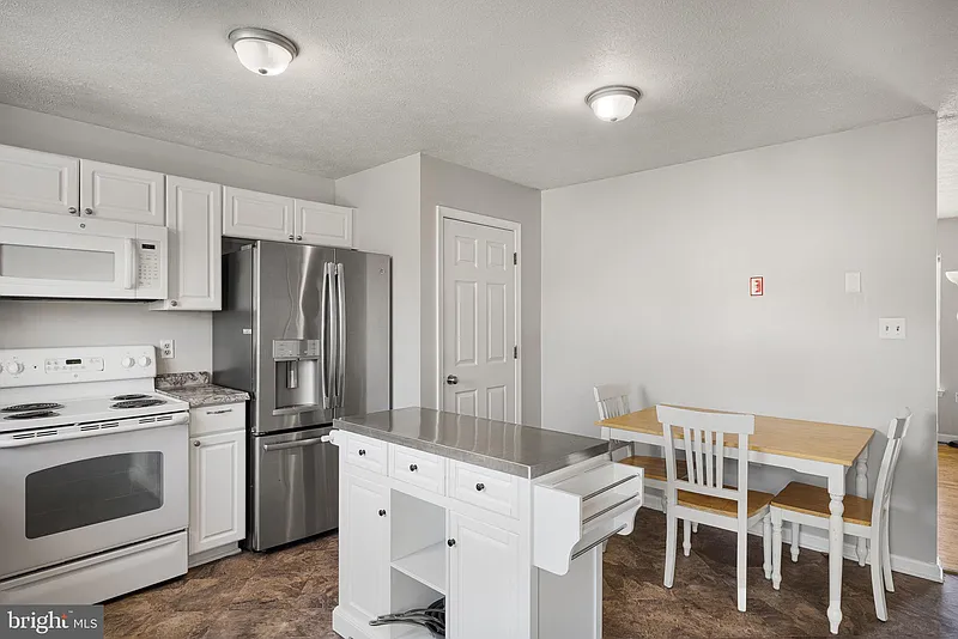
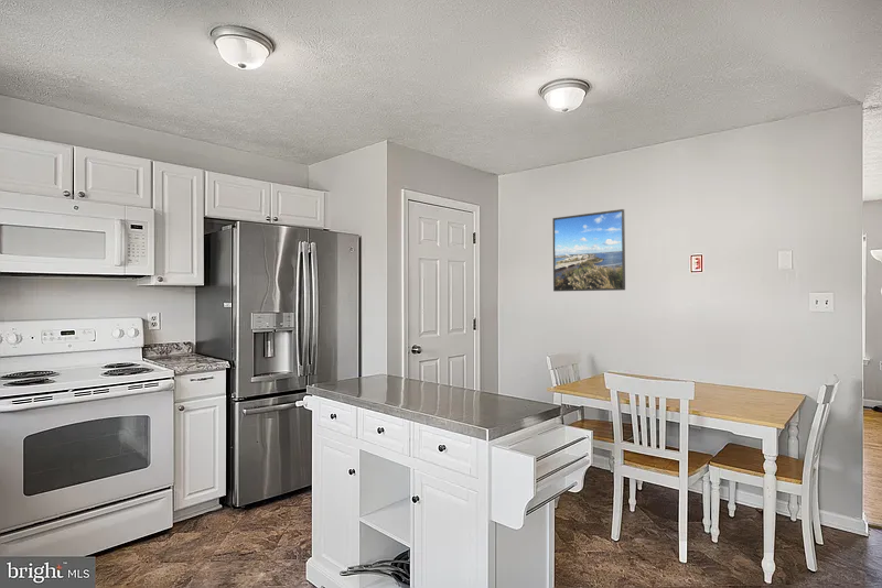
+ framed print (587, 252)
